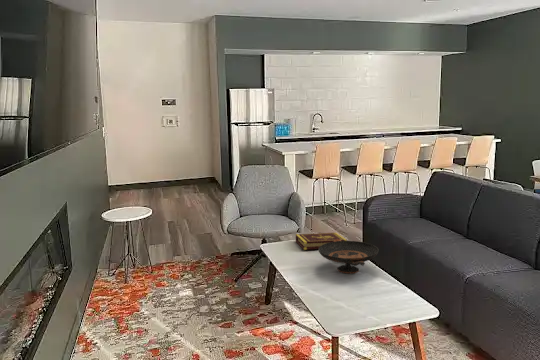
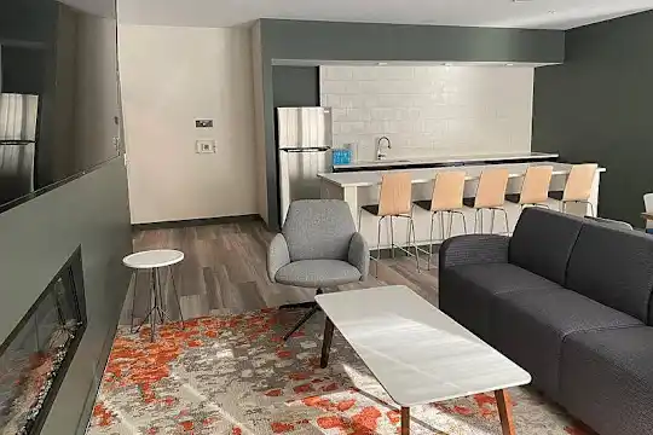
- decorative bowl (347, 258)
- book (320, 240)
